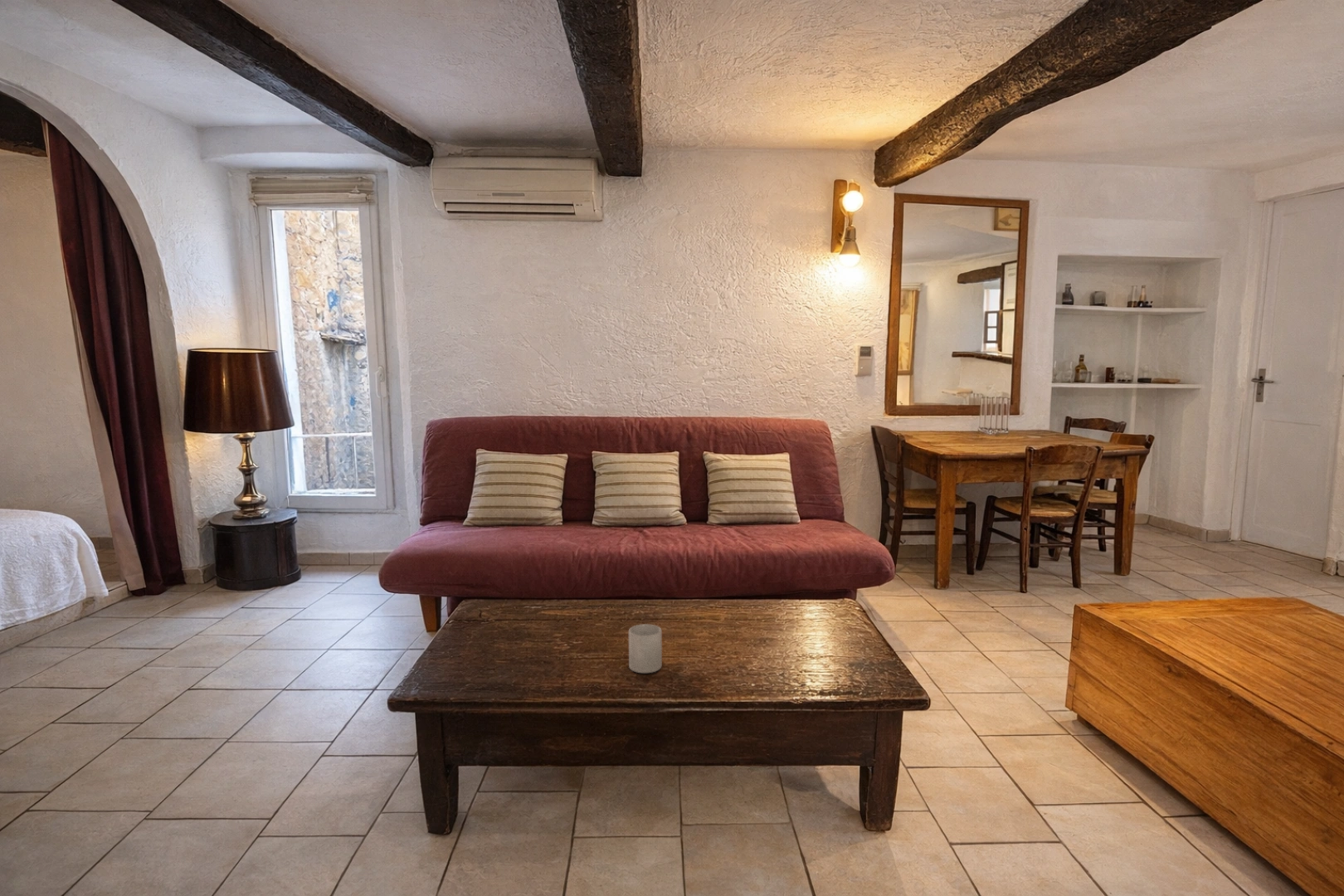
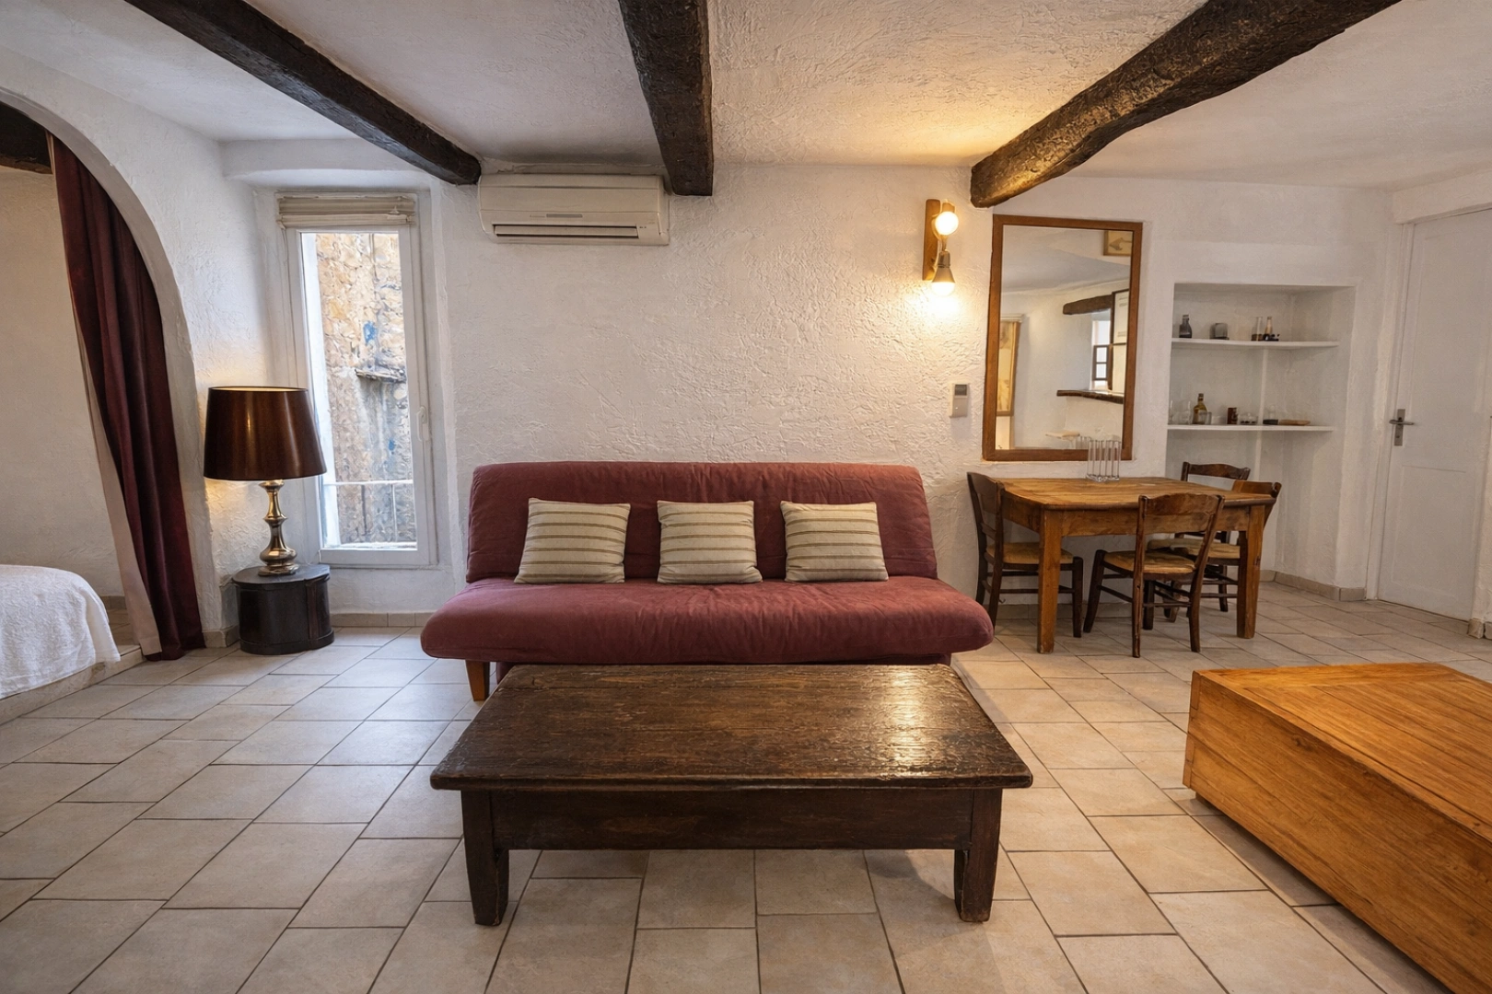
- mug (646, 645)
